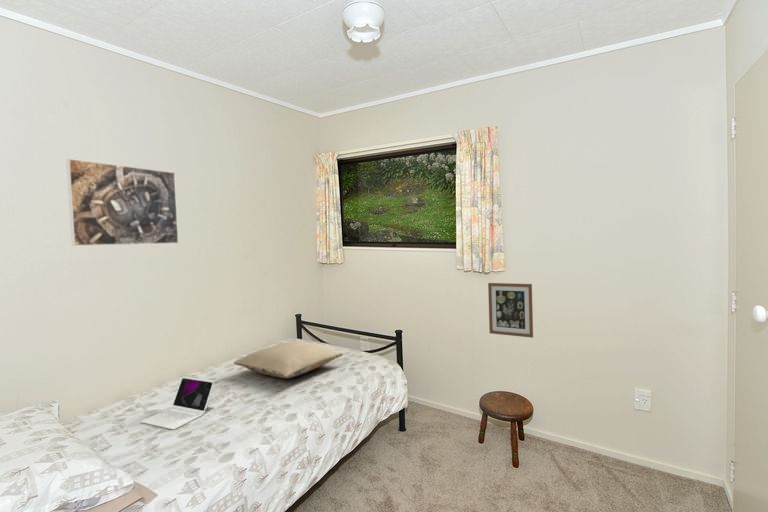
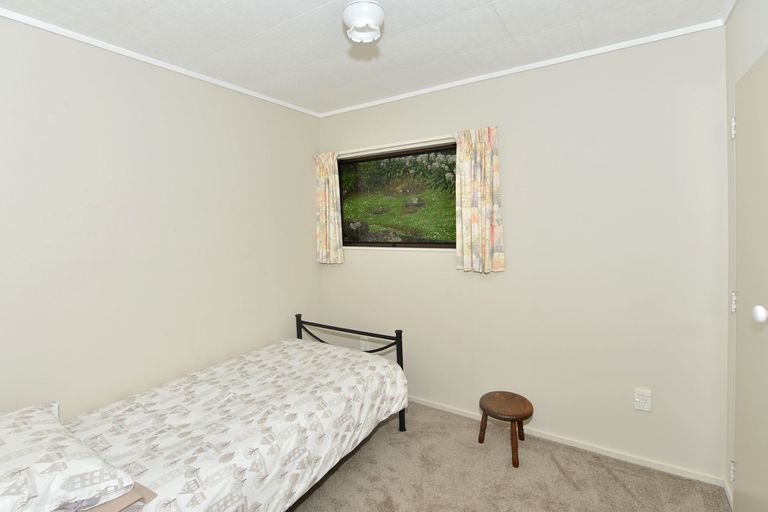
- wall art (510, 309)
- pillow (289, 358)
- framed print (128, 205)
- laptop (178, 399)
